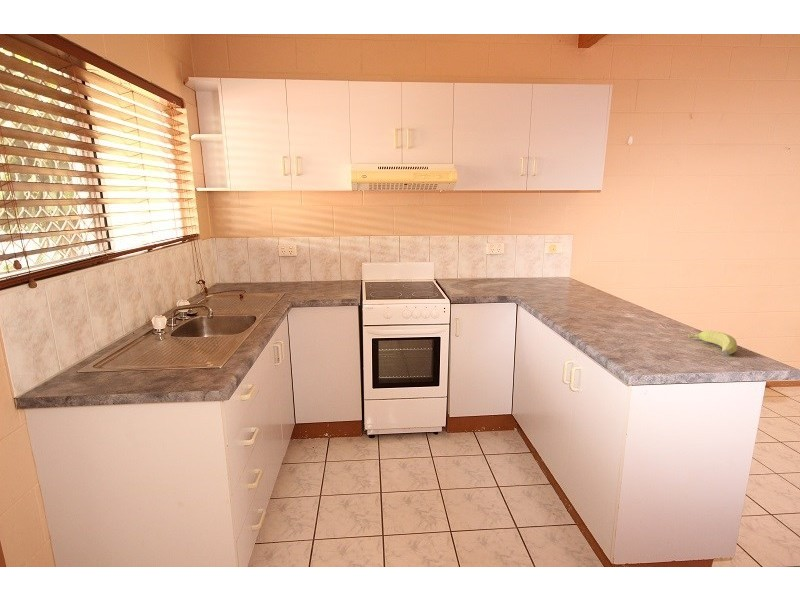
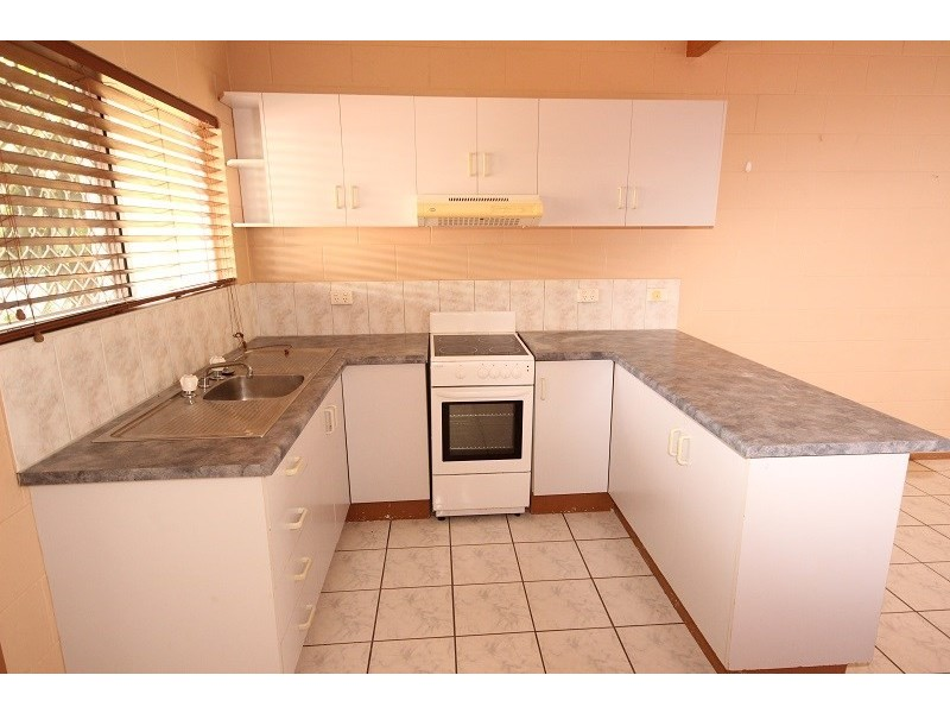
- banana (711, 339)
